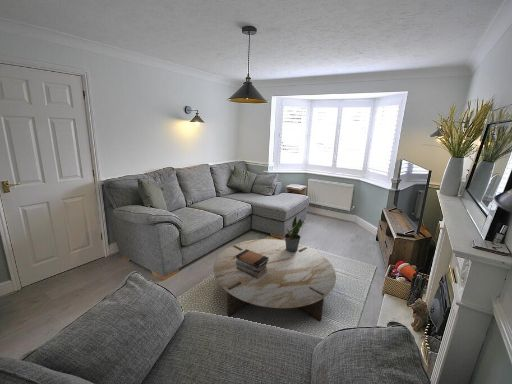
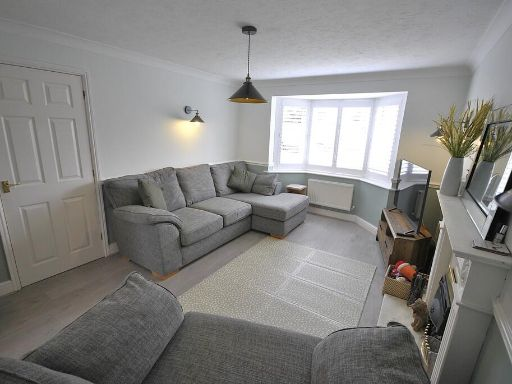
- coffee table (273, 275)
- potted plant (292, 233)
- book stack (251, 263)
